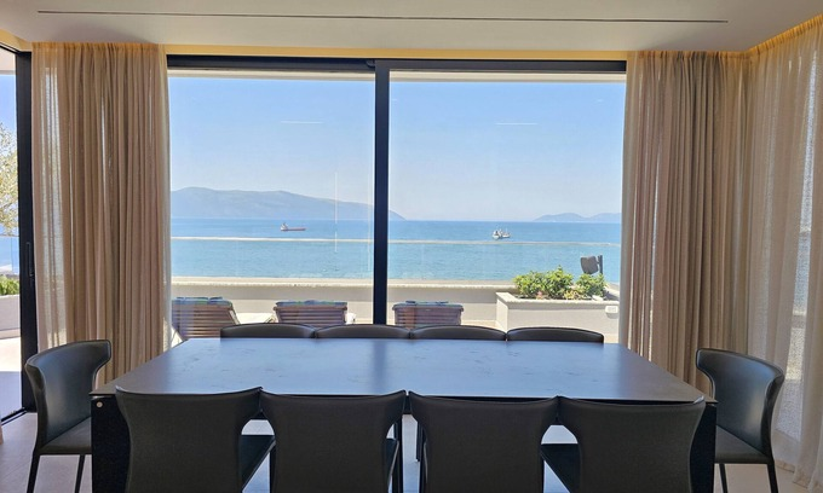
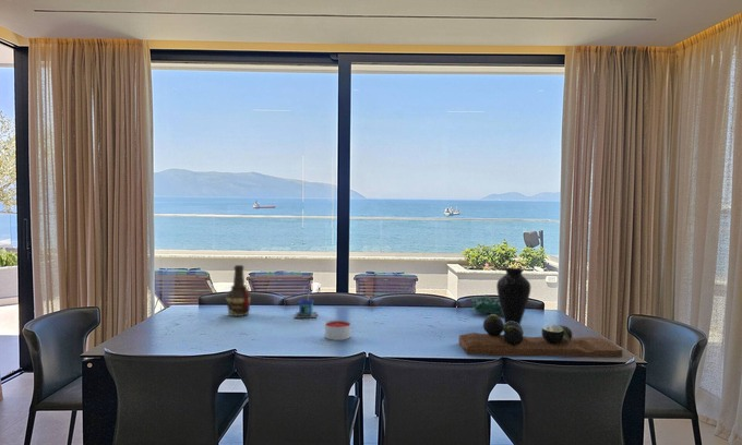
+ candle (337, 329)
+ bottle (239, 289)
+ mug (306, 300)
+ decorative bowl (491, 304)
+ vase (513, 297)
+ decorative tray (538, 337)
